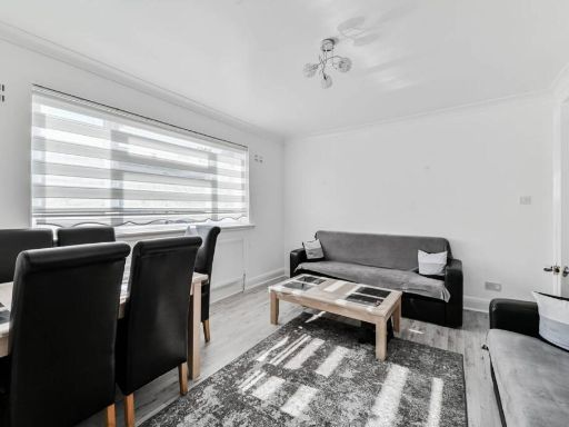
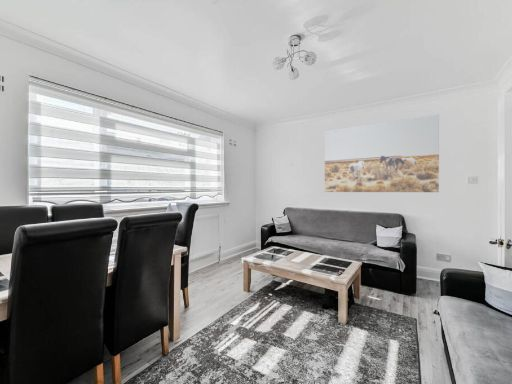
+ wall art (375, 158)
